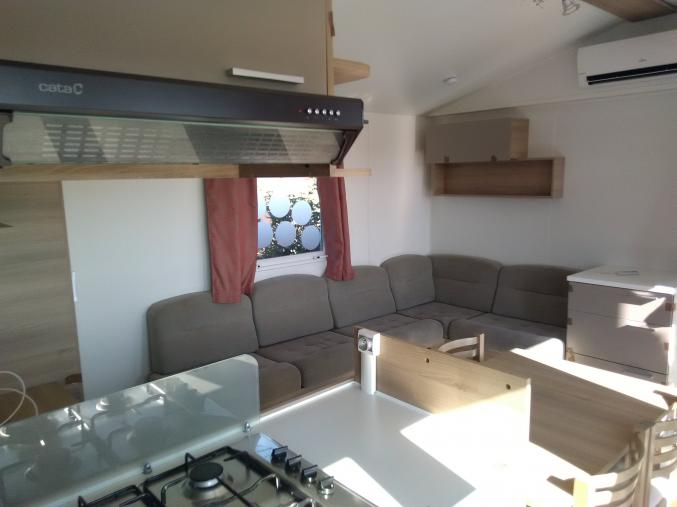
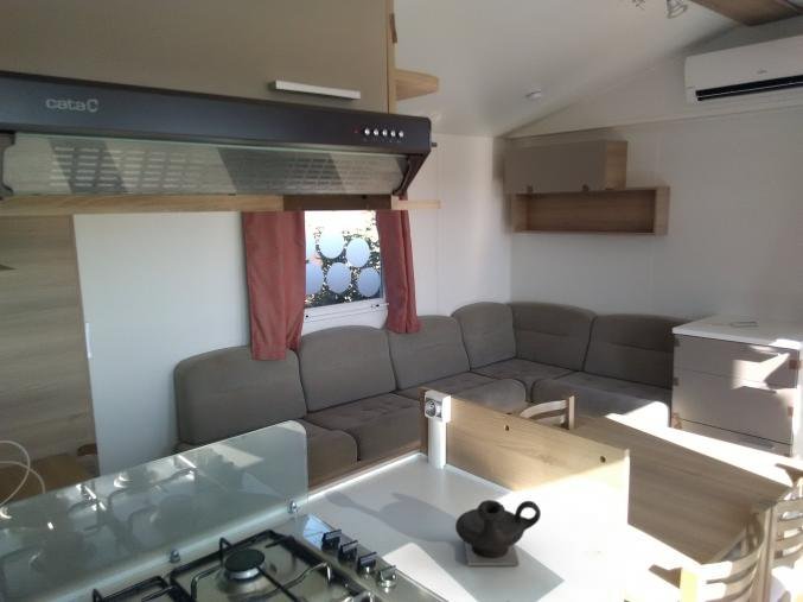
+ teapot (498, 522)
